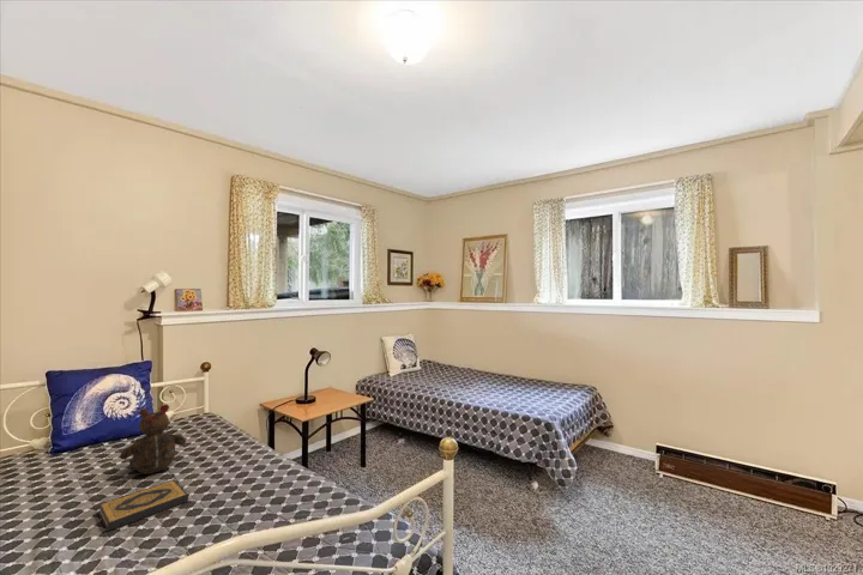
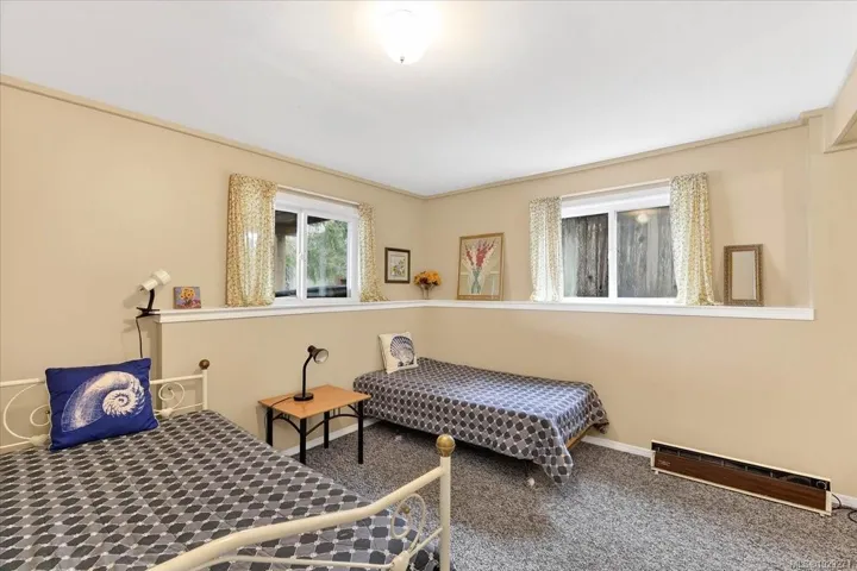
- teddy bear (152, 436)
- hardback book (144, 502)
